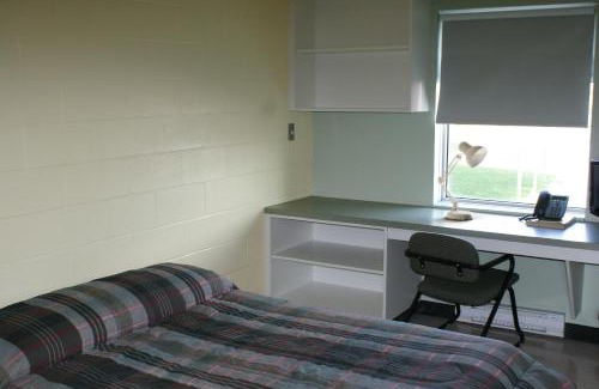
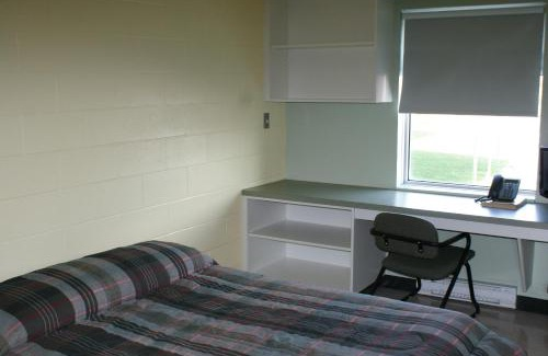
- desk lamp (450, 171)
